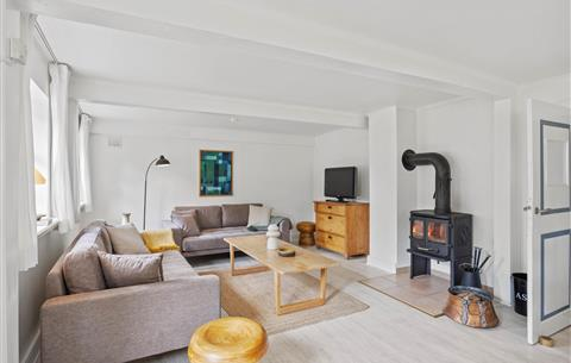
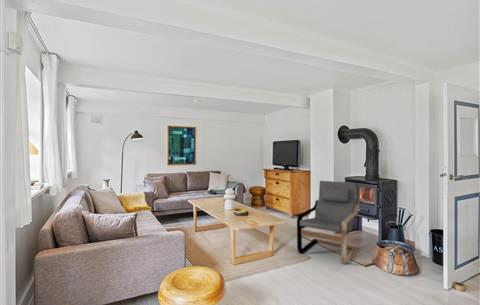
+ armchair (329, 217)
